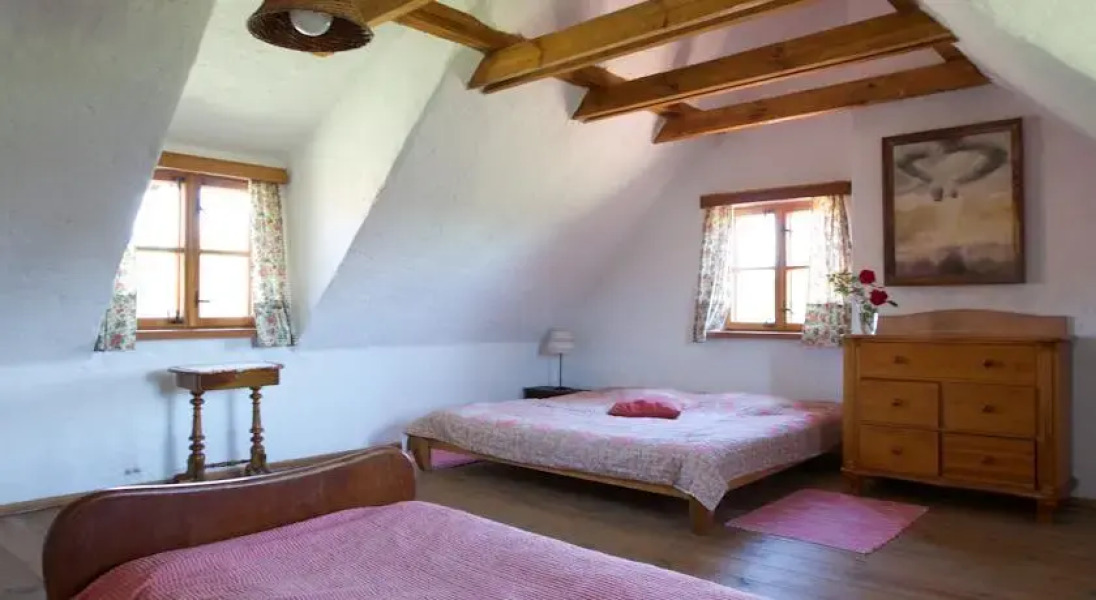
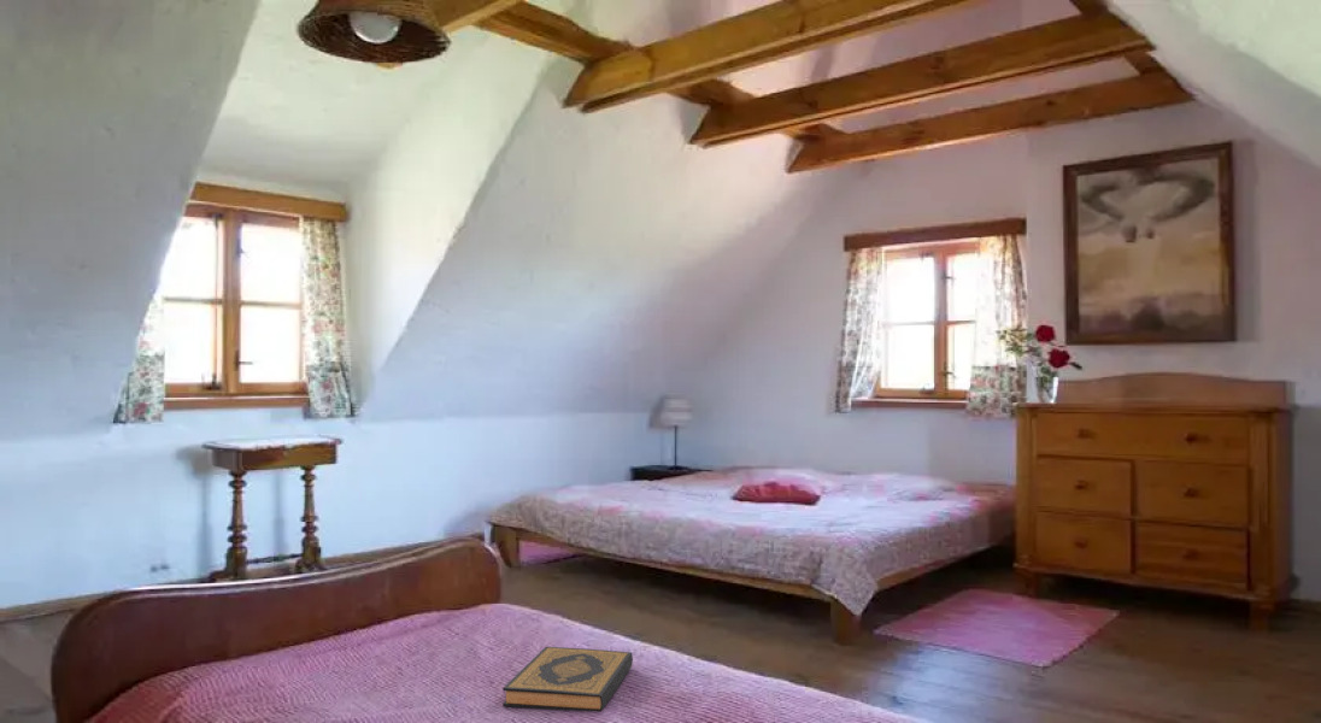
+ hardback book (571, 676)
